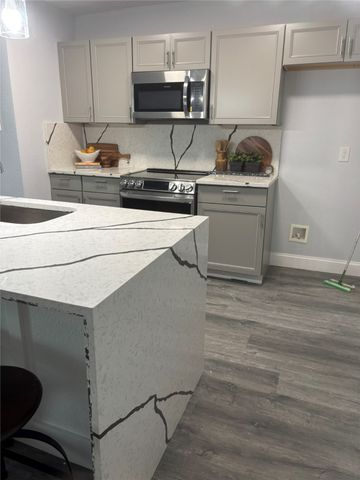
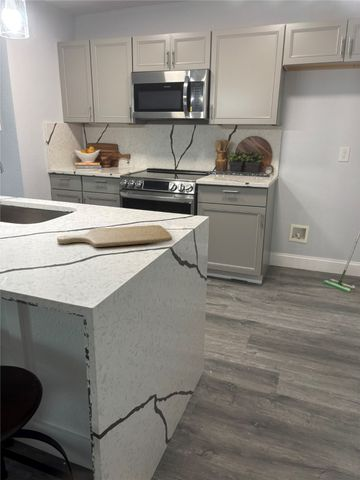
+ chopping board (114, 236)
